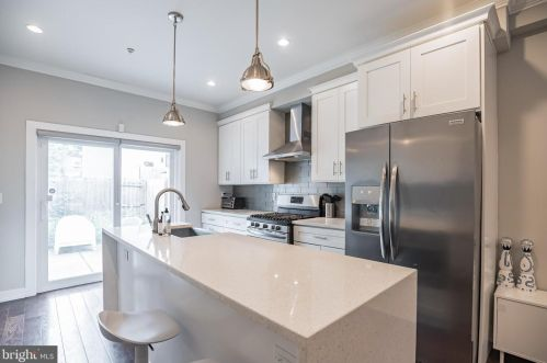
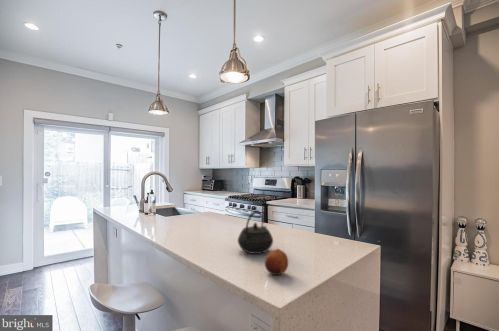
+ kettle (256, 230)
+ fruit (276, 261)
